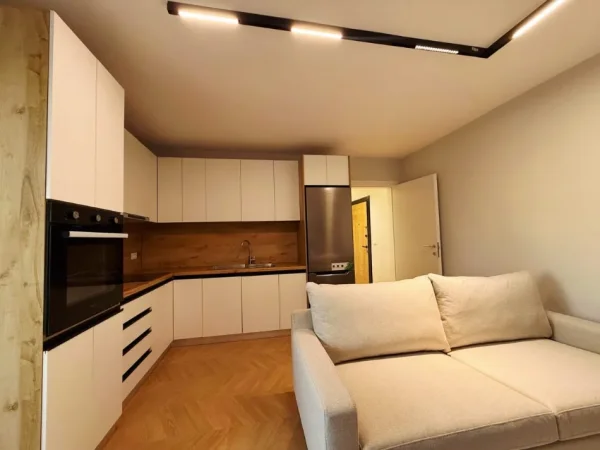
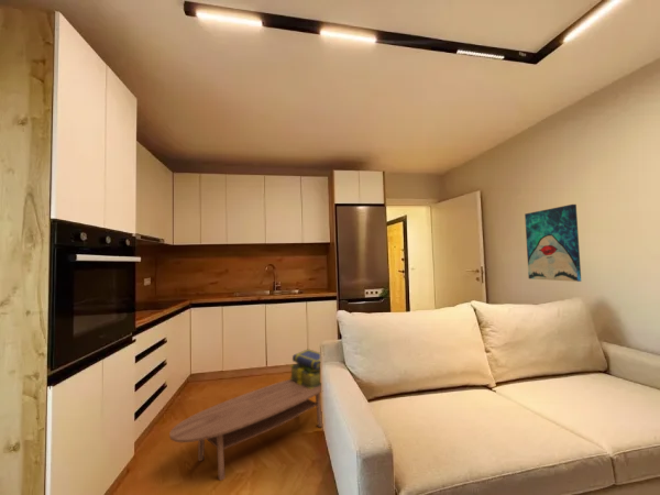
+ stack of books (311, 366)
+ wall art (550, 244)
+ coffee table (265, 420)
